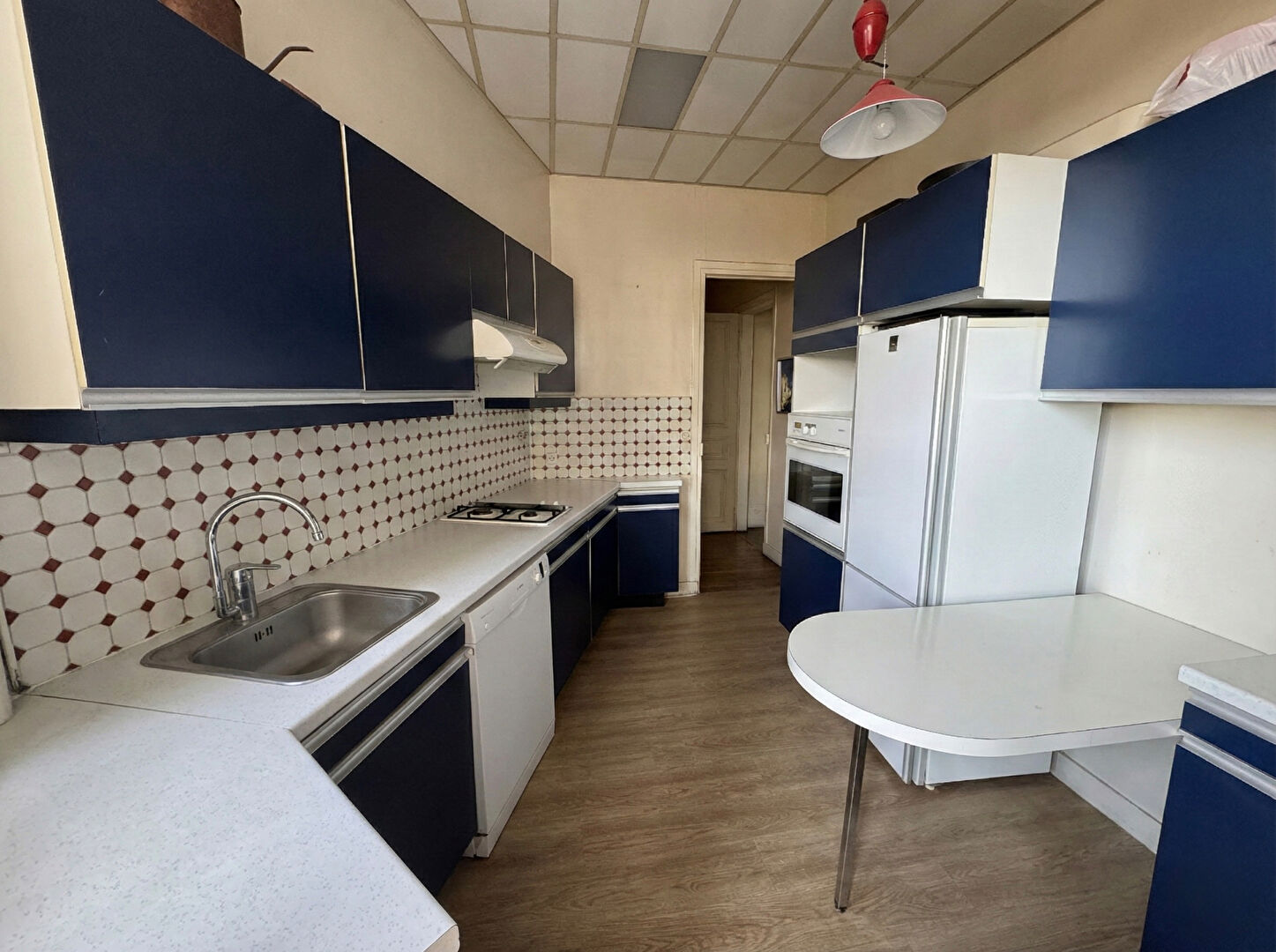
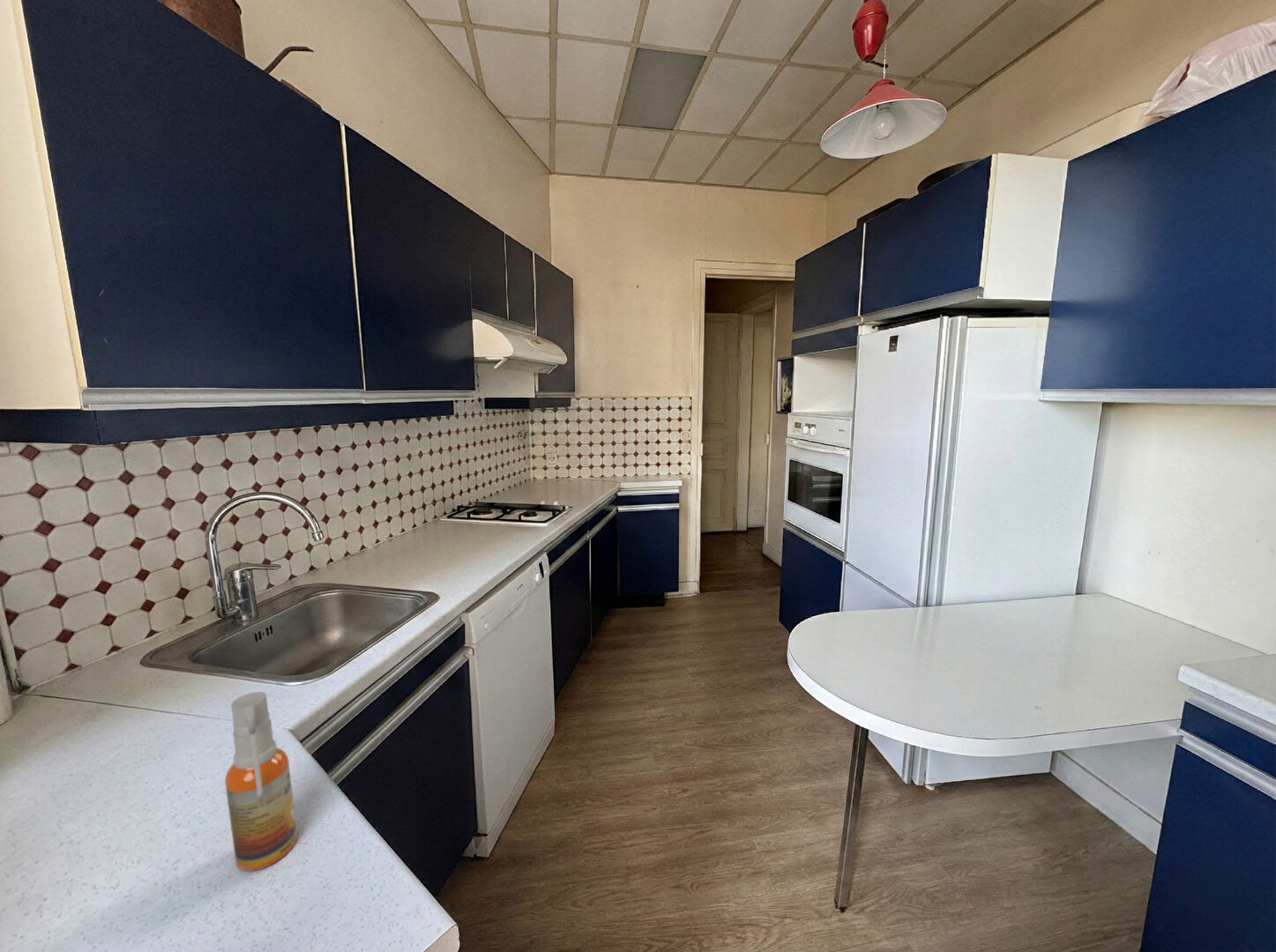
+ spray bottle (258, 778)
